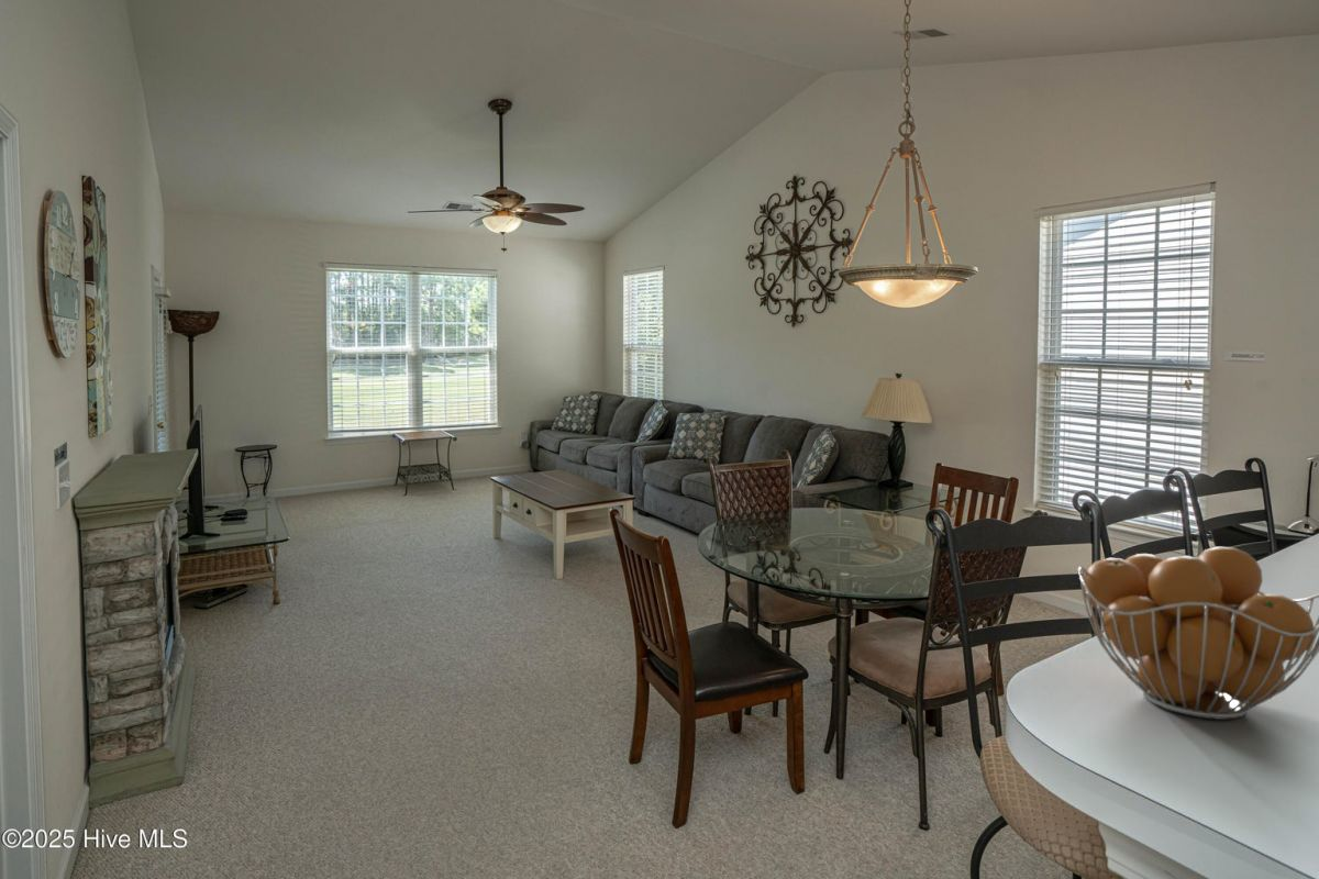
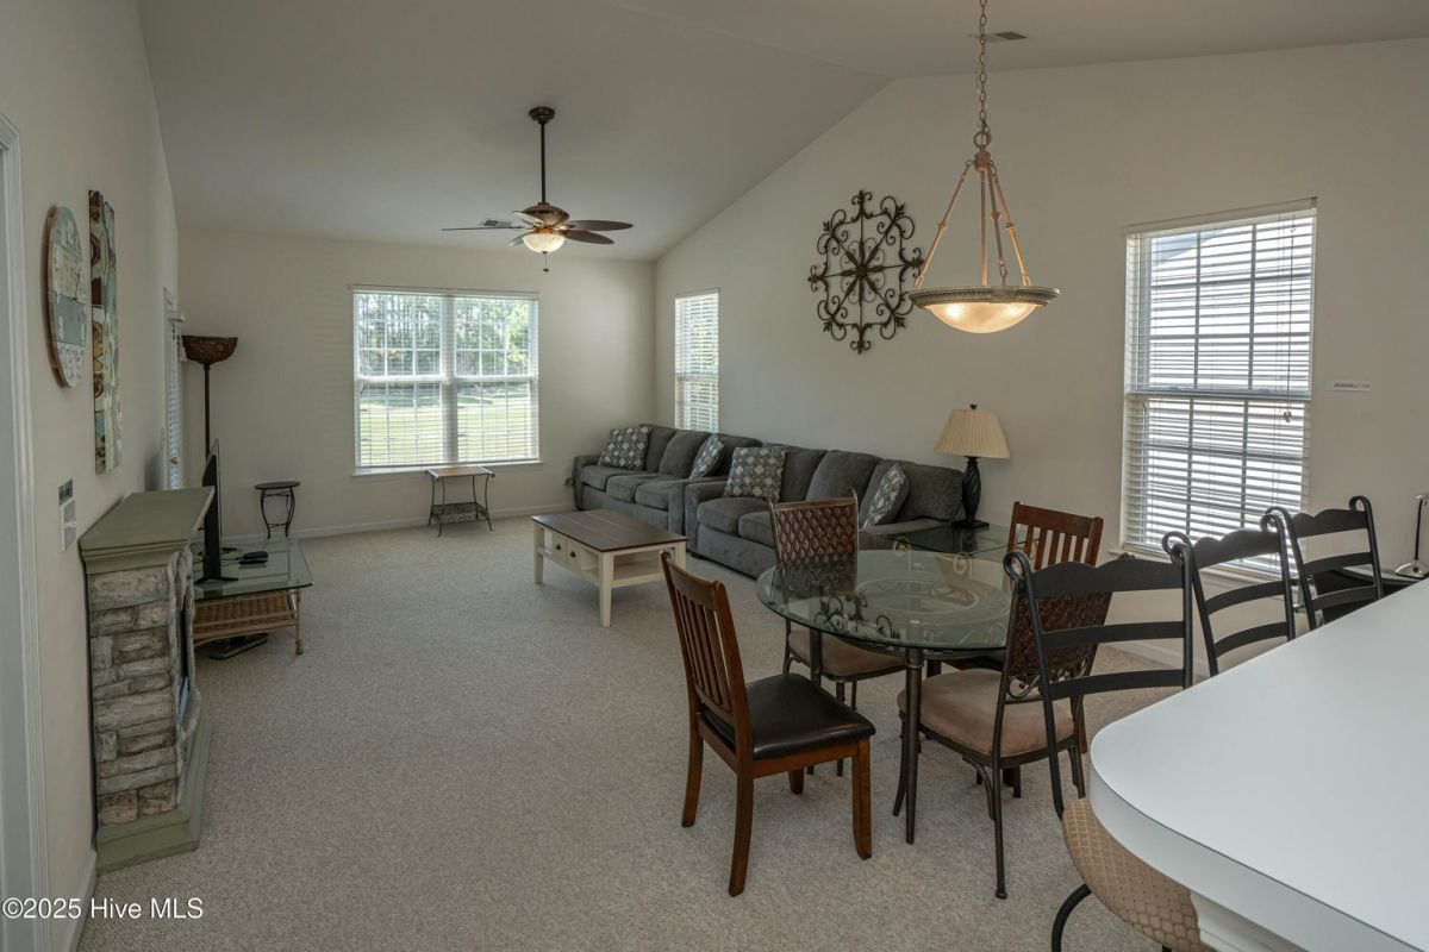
- fruit basket (1196, 625)
